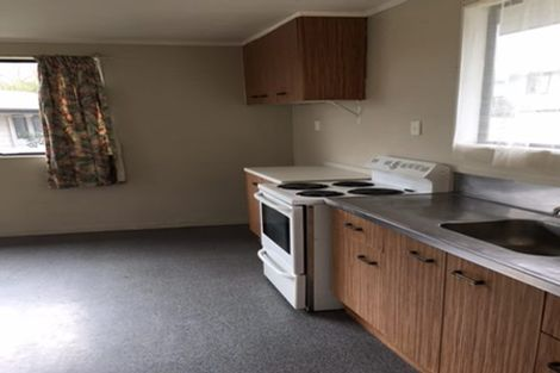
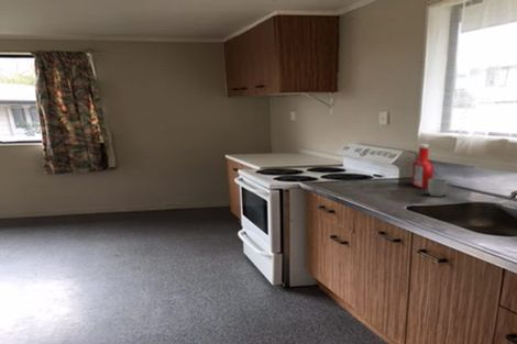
+ soap bottle (422, 165)
+ mug (439, 187)
